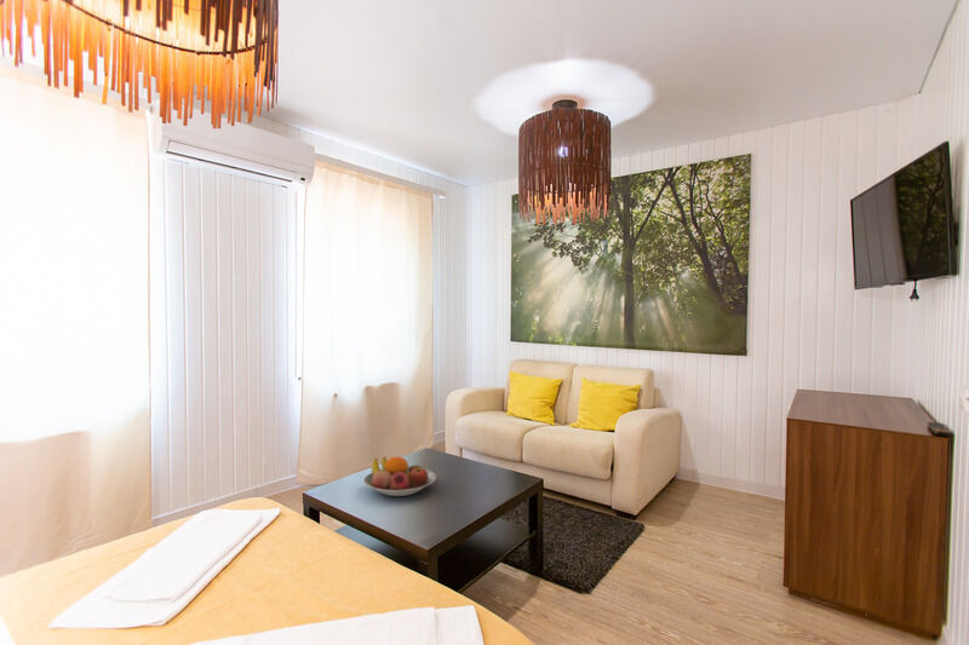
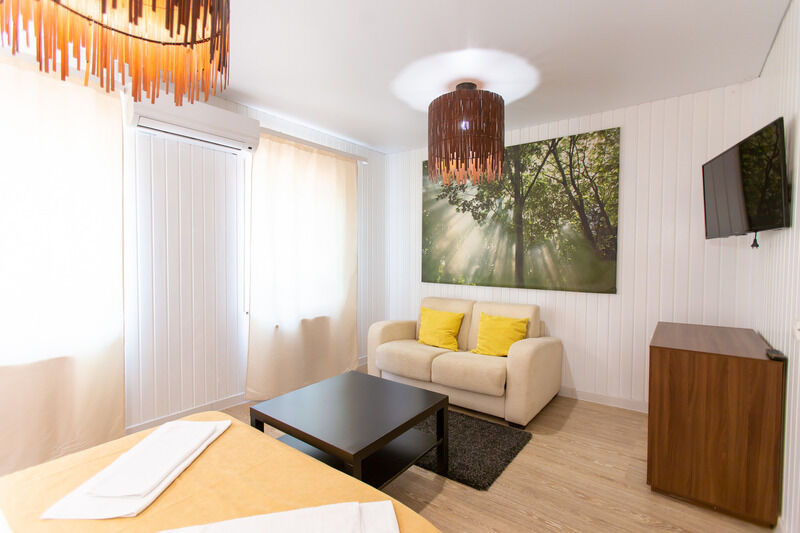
- fruit bowl (400, 474)
